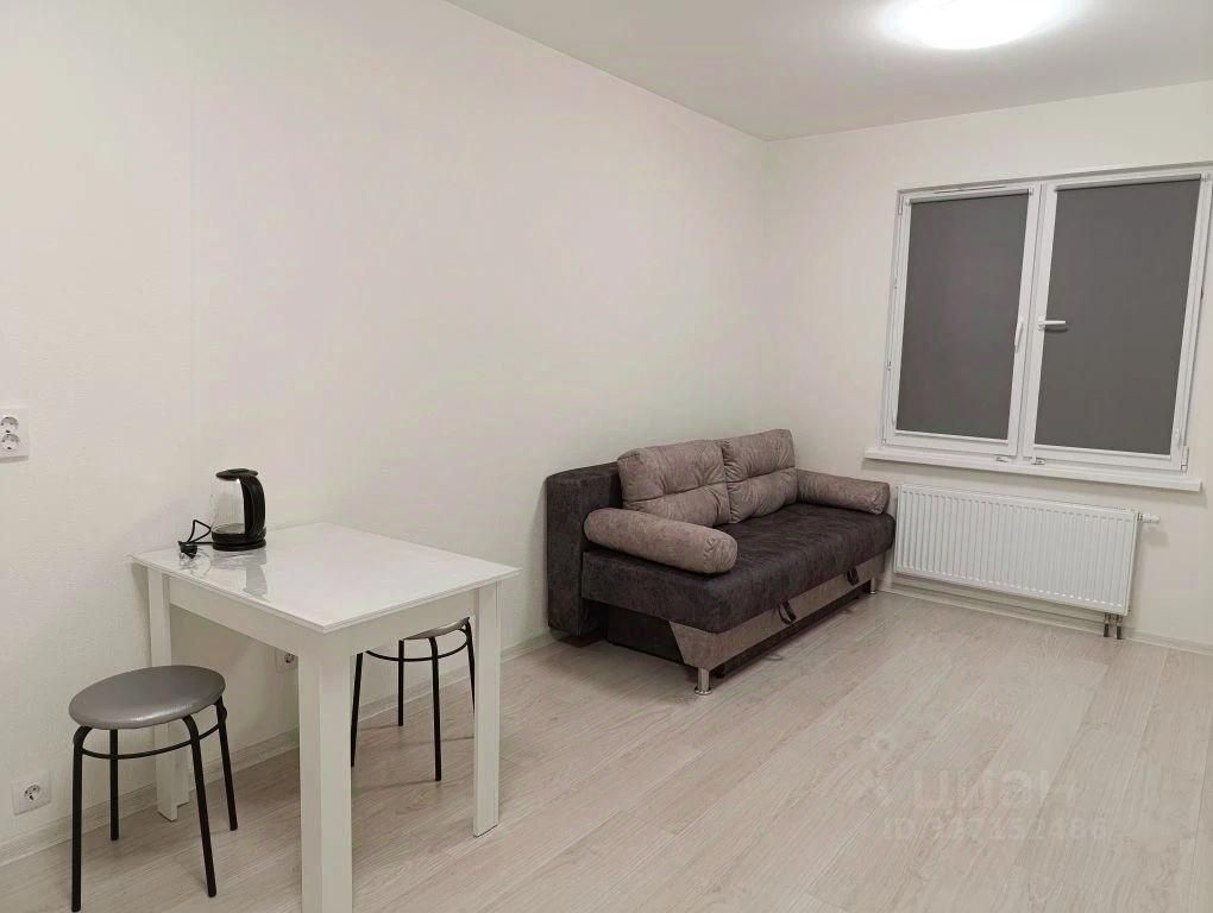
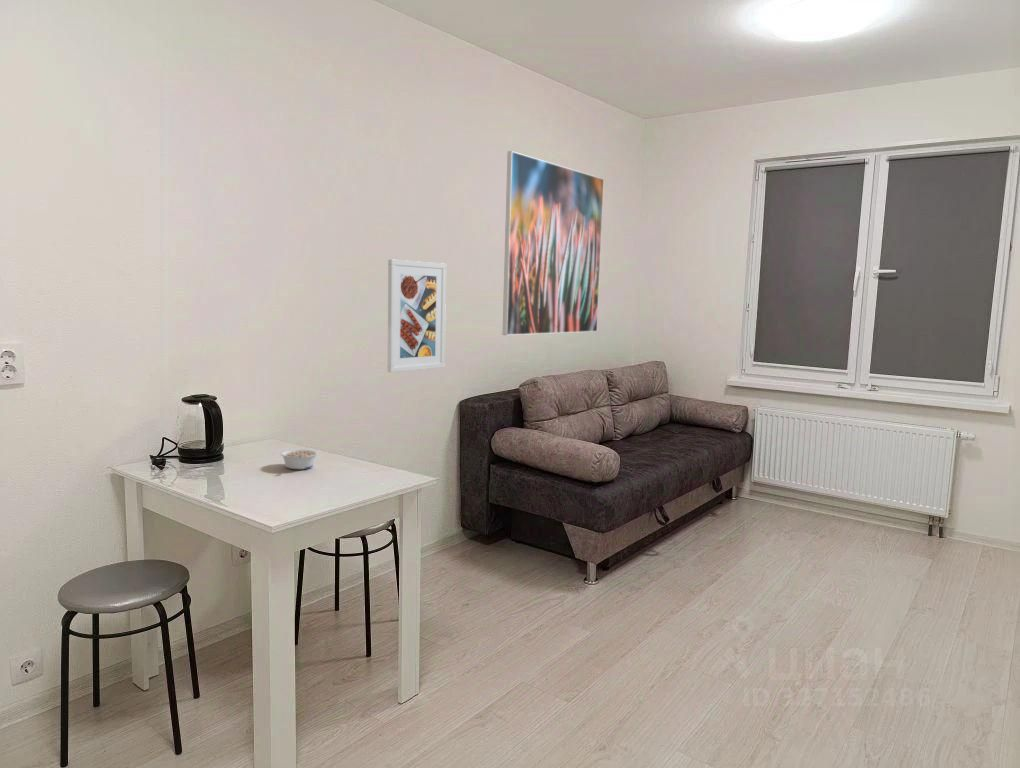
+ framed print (417, 316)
+ legume (300, 458)
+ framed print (557, 251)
